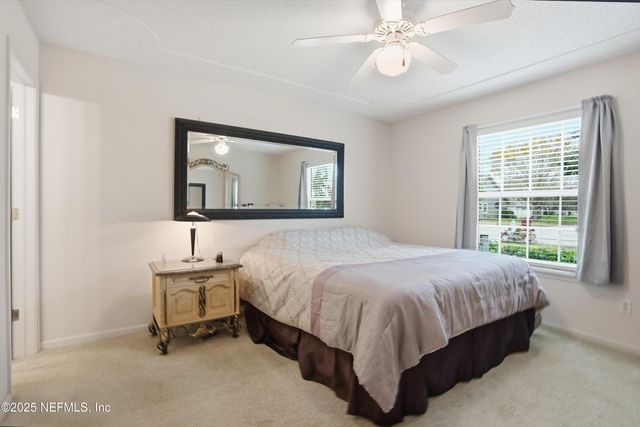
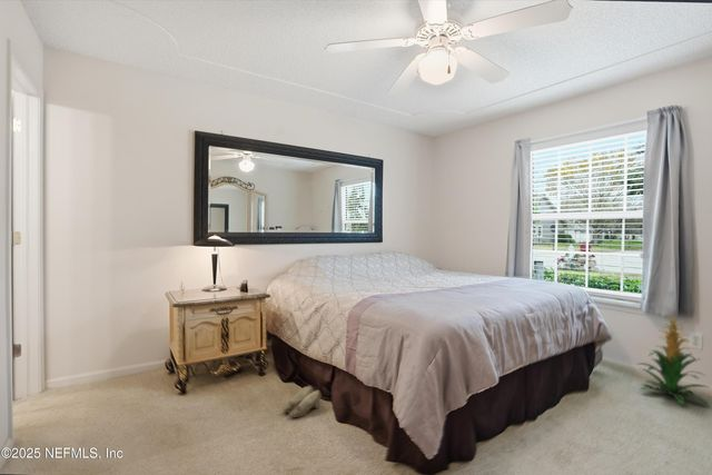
+ indoor plant (673, 354)
+ slippers (301, 400)
